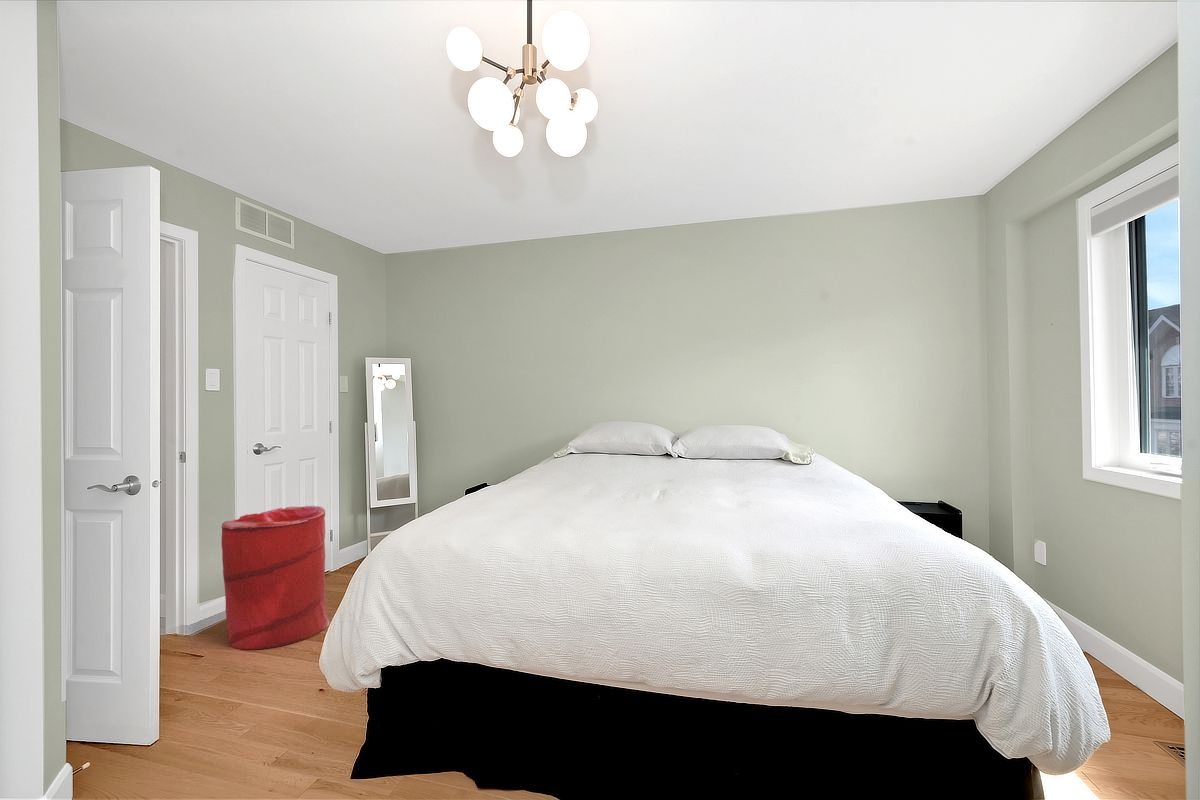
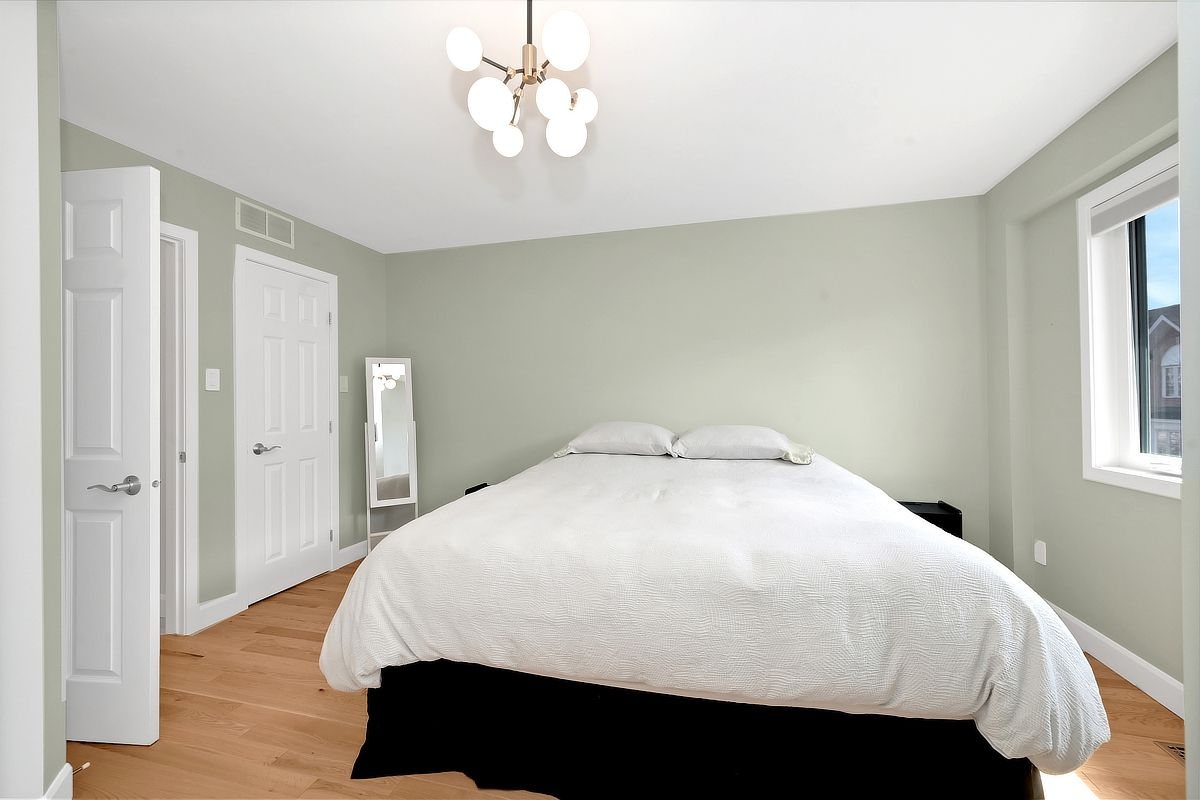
- laundry hamper (275, 571)
